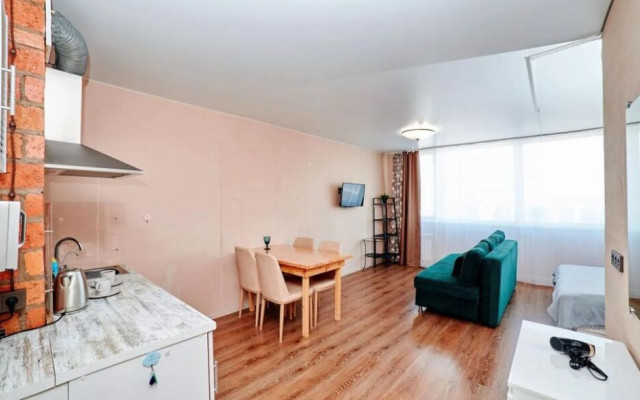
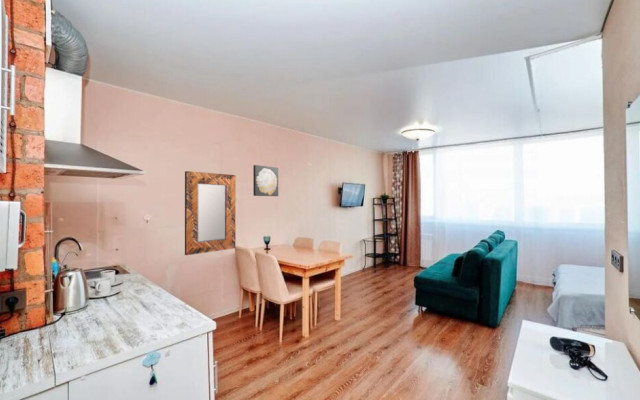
+ home mirror (211, 212)
+ wall art (266, 181)
